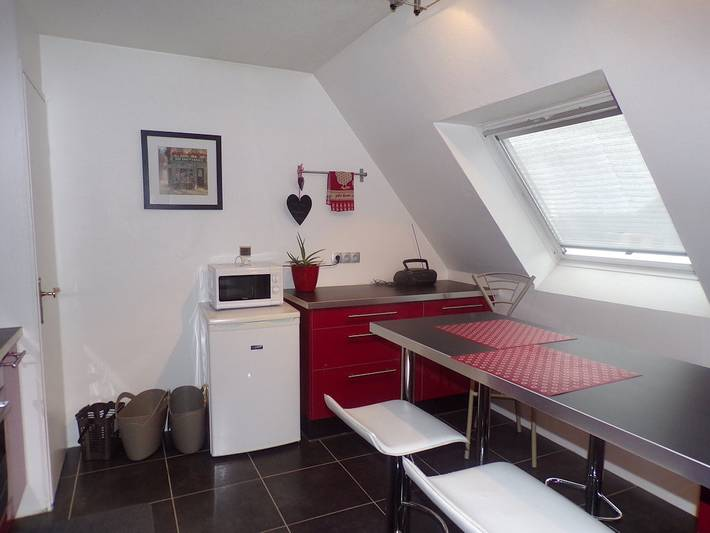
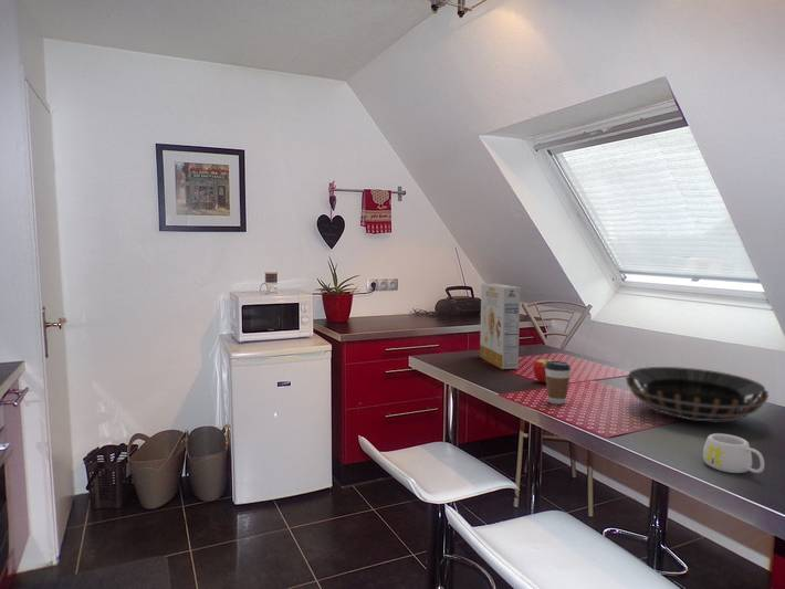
+ decorative bowl (691, 397)
+ coffee cup (557, 381)
+ apple (544, 367)
+ cereal box (499, 324)
+ mug (734, 455)
